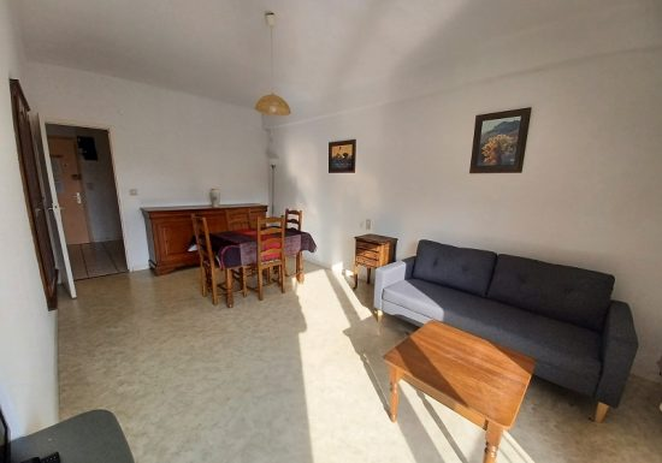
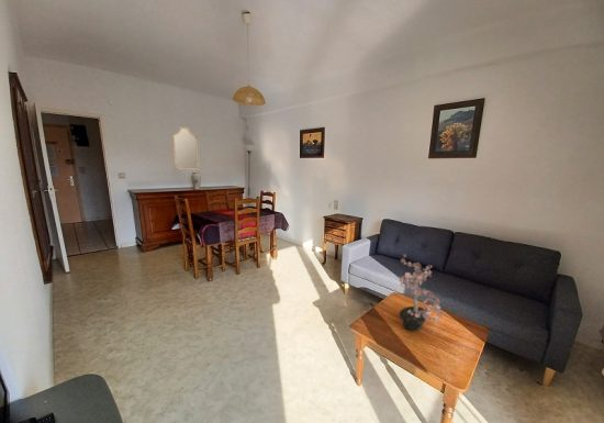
+ potted plant (416, 299)
+ home mirror (186, 148)
